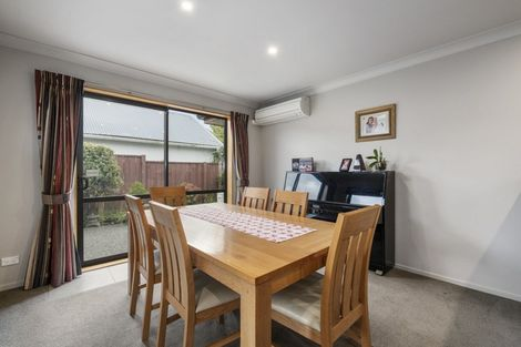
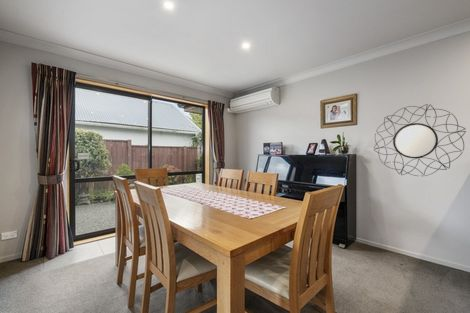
+ home mirror (414, 140)
